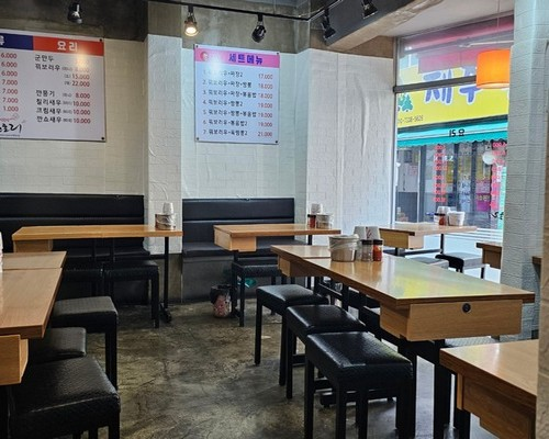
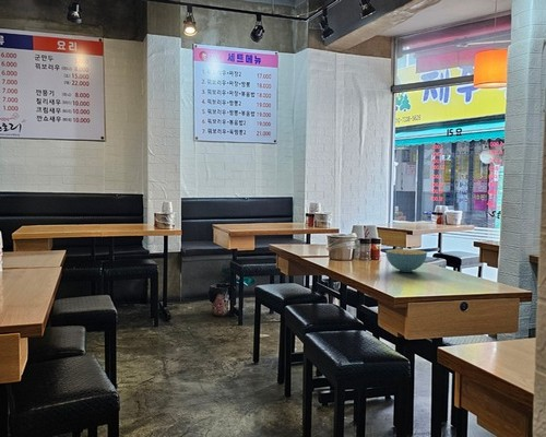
+ cereal bowl (405, 261)
